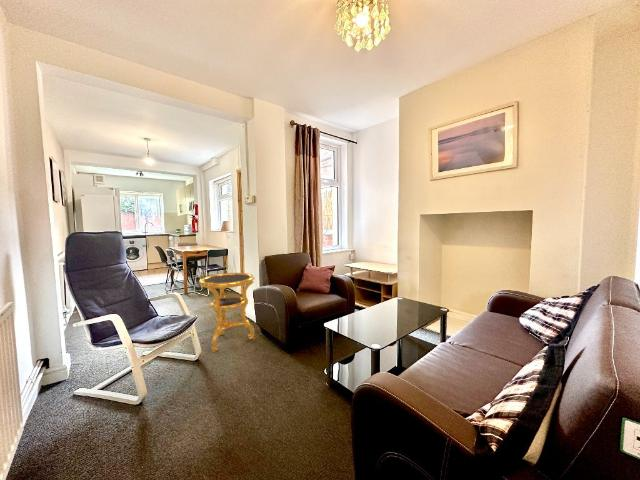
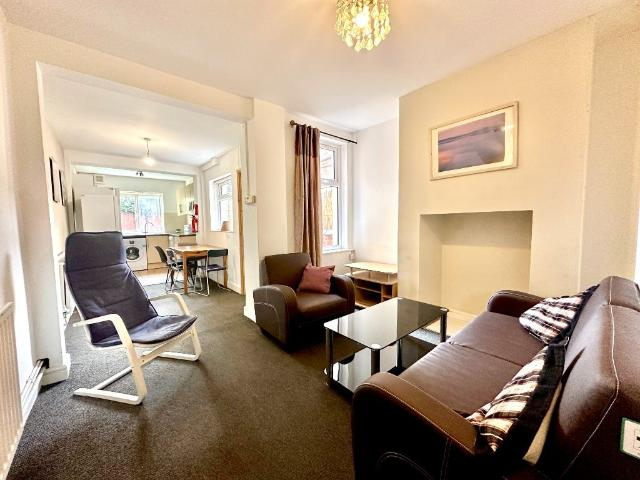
- side table (228, 308)
